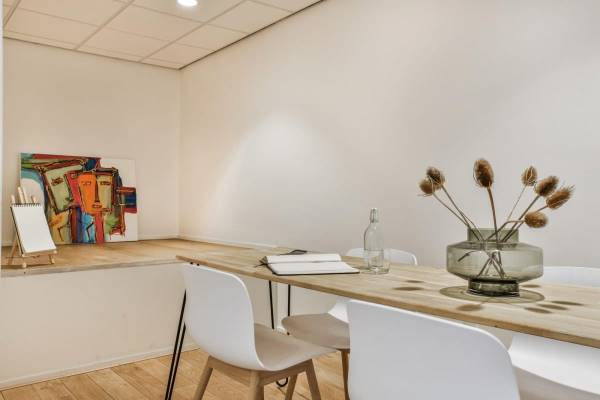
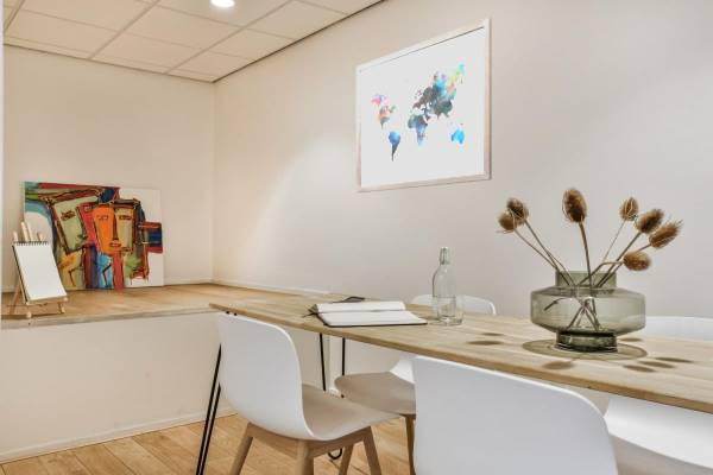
+ wall art (415, 115)
